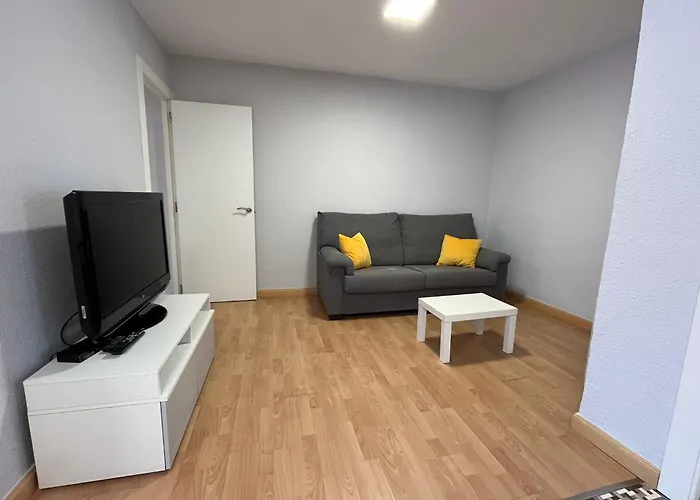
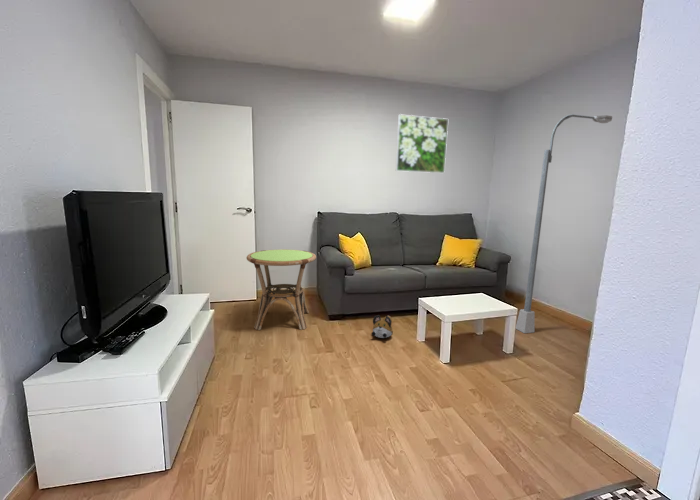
+ floor lamp (541, 221)
+ plush toy (384, 324)
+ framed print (422, 144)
+ side table (282, 287)
